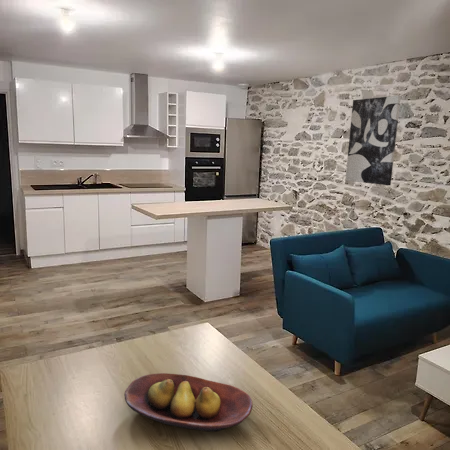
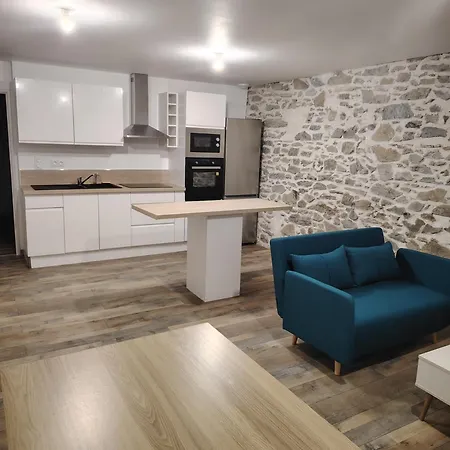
- wall art (371, 141)
- fruit bowl (187, 398)
